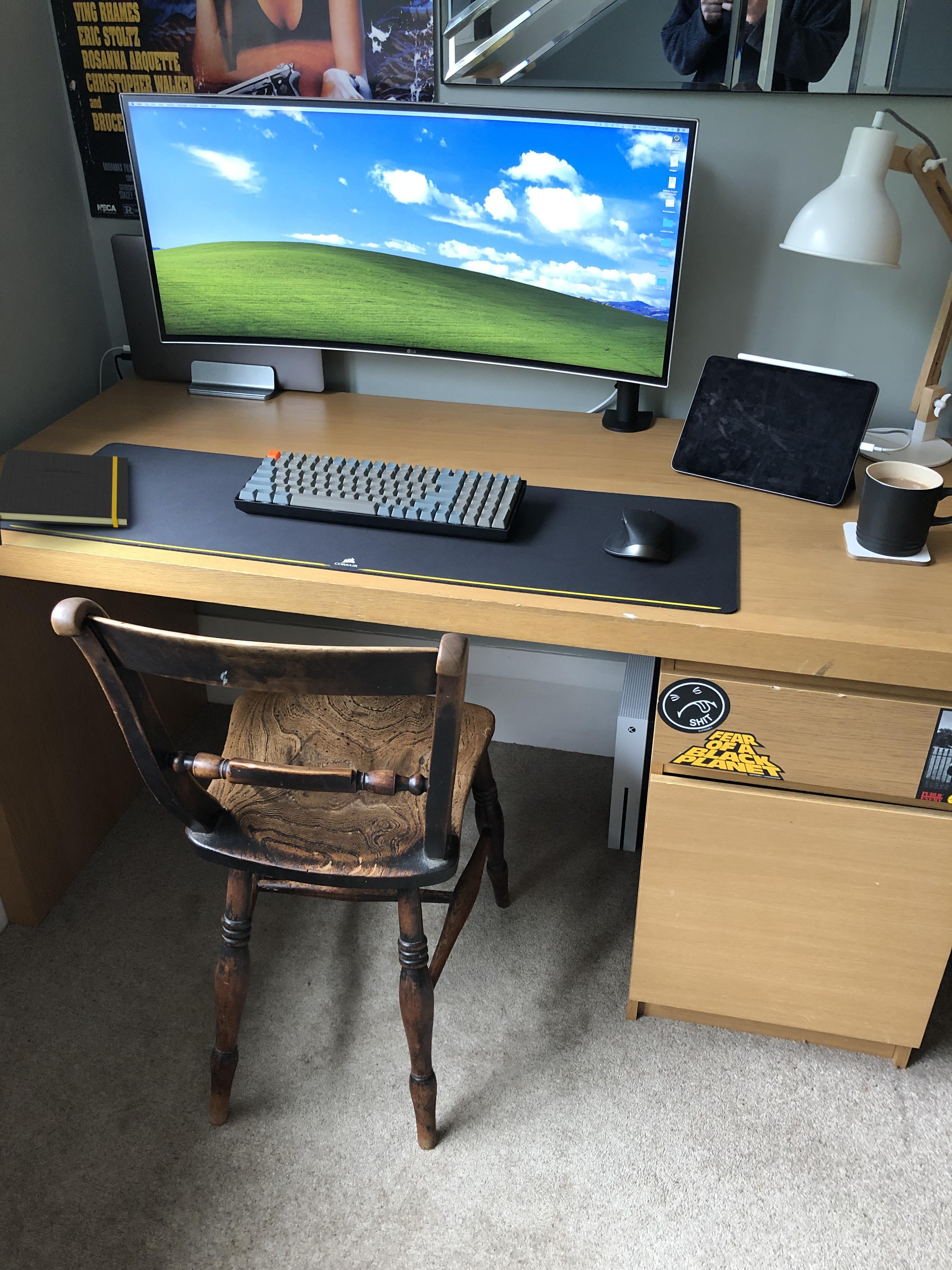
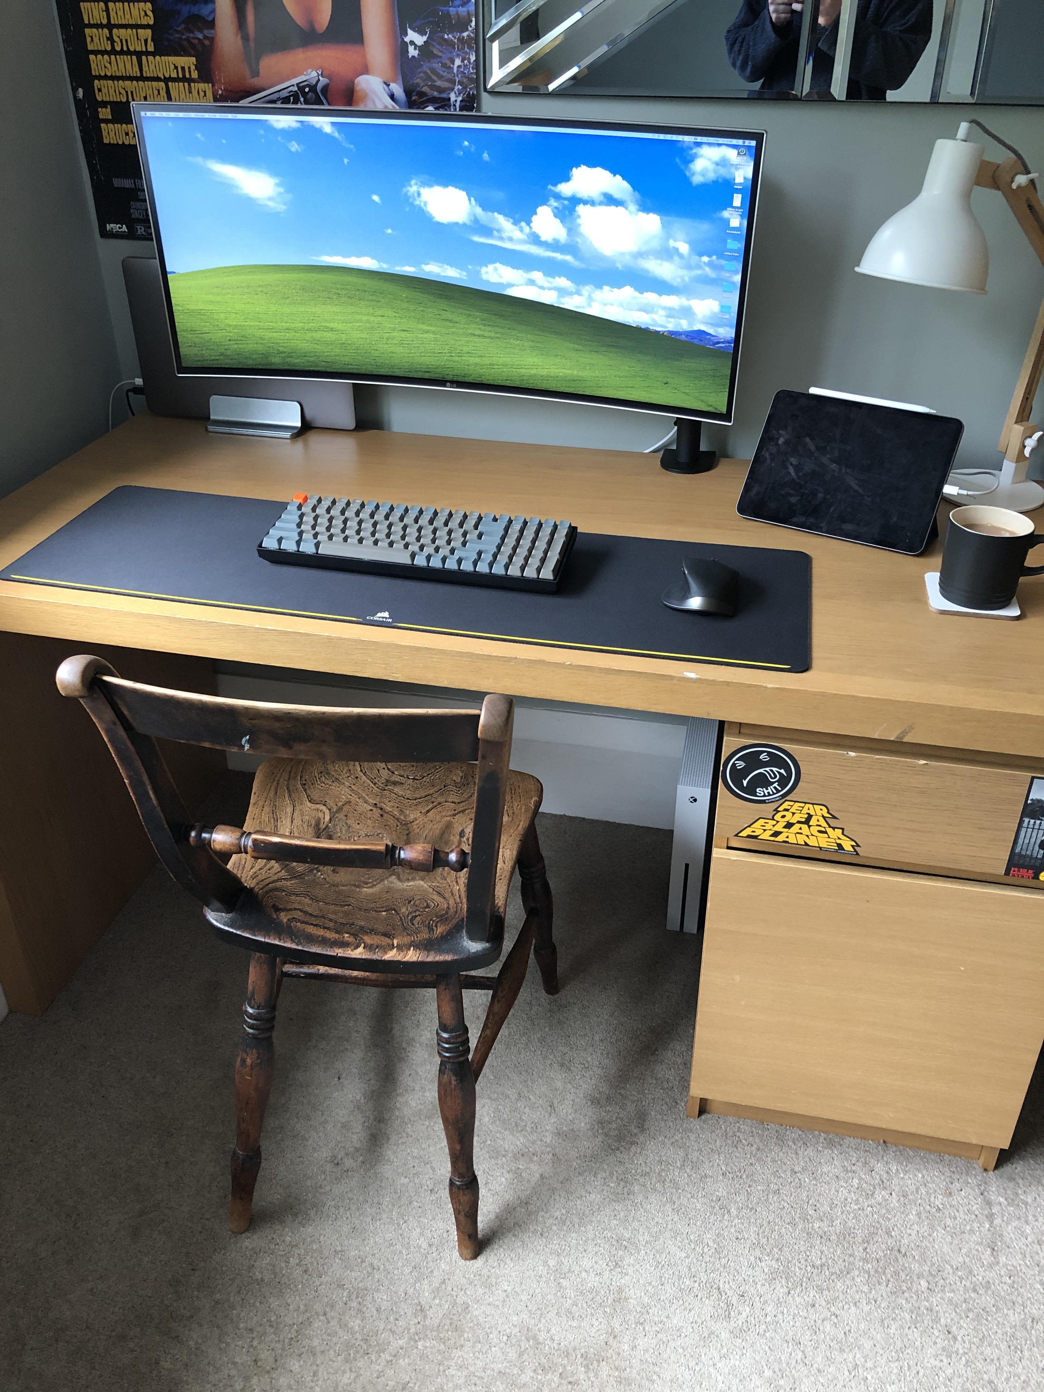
- notepad (65, 486)
